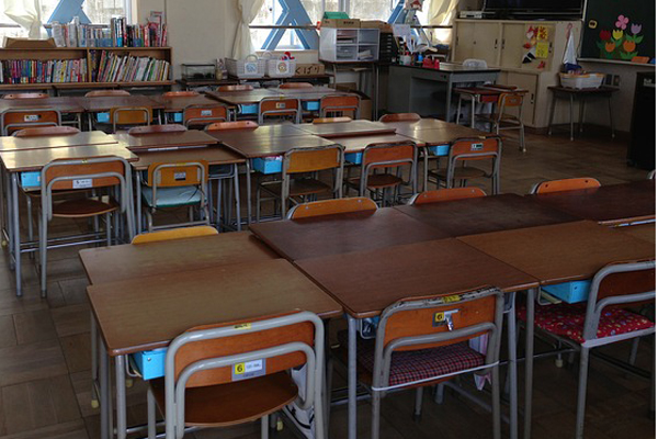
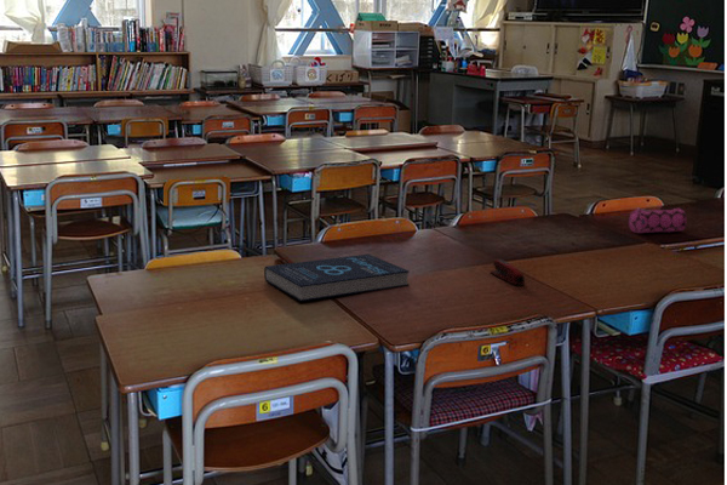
+ pencil case (658, 219)
+ book (336, 275)
+ stapler (506, 270)
